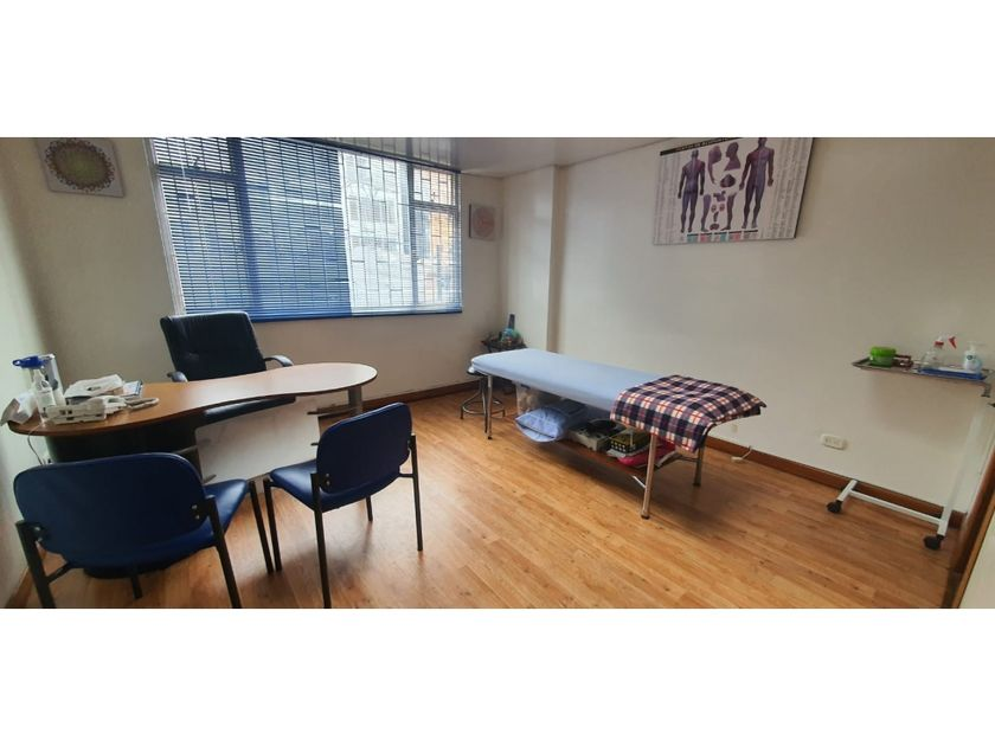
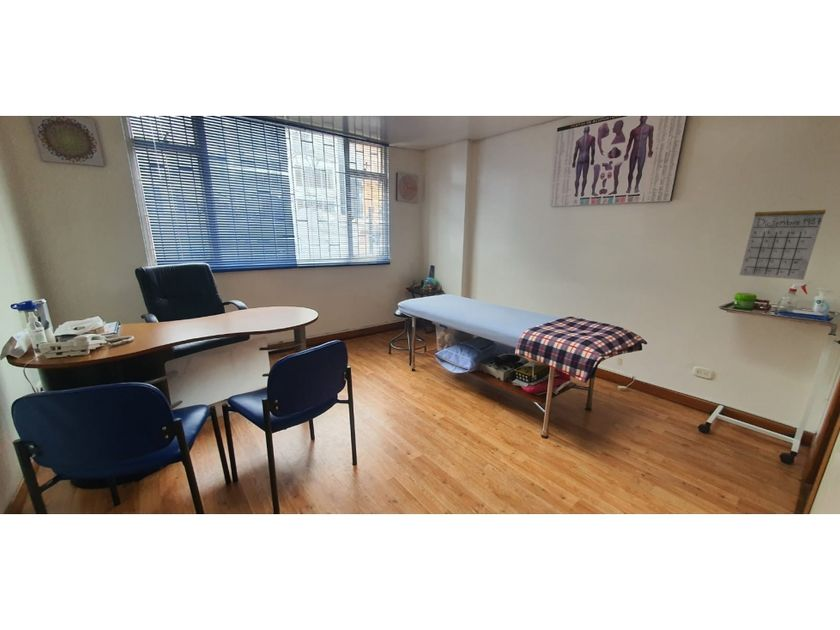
+ calendar (781, 237)
